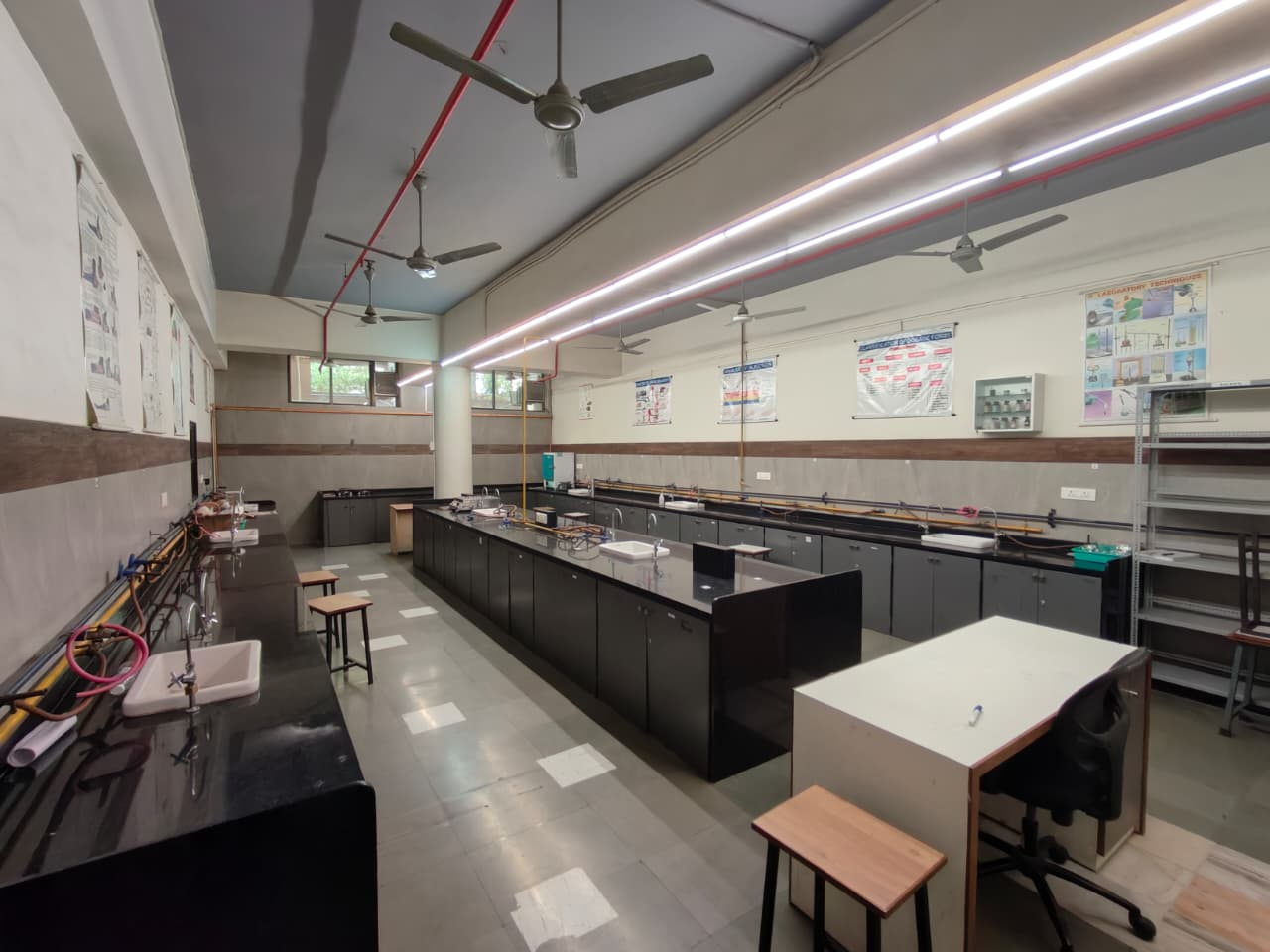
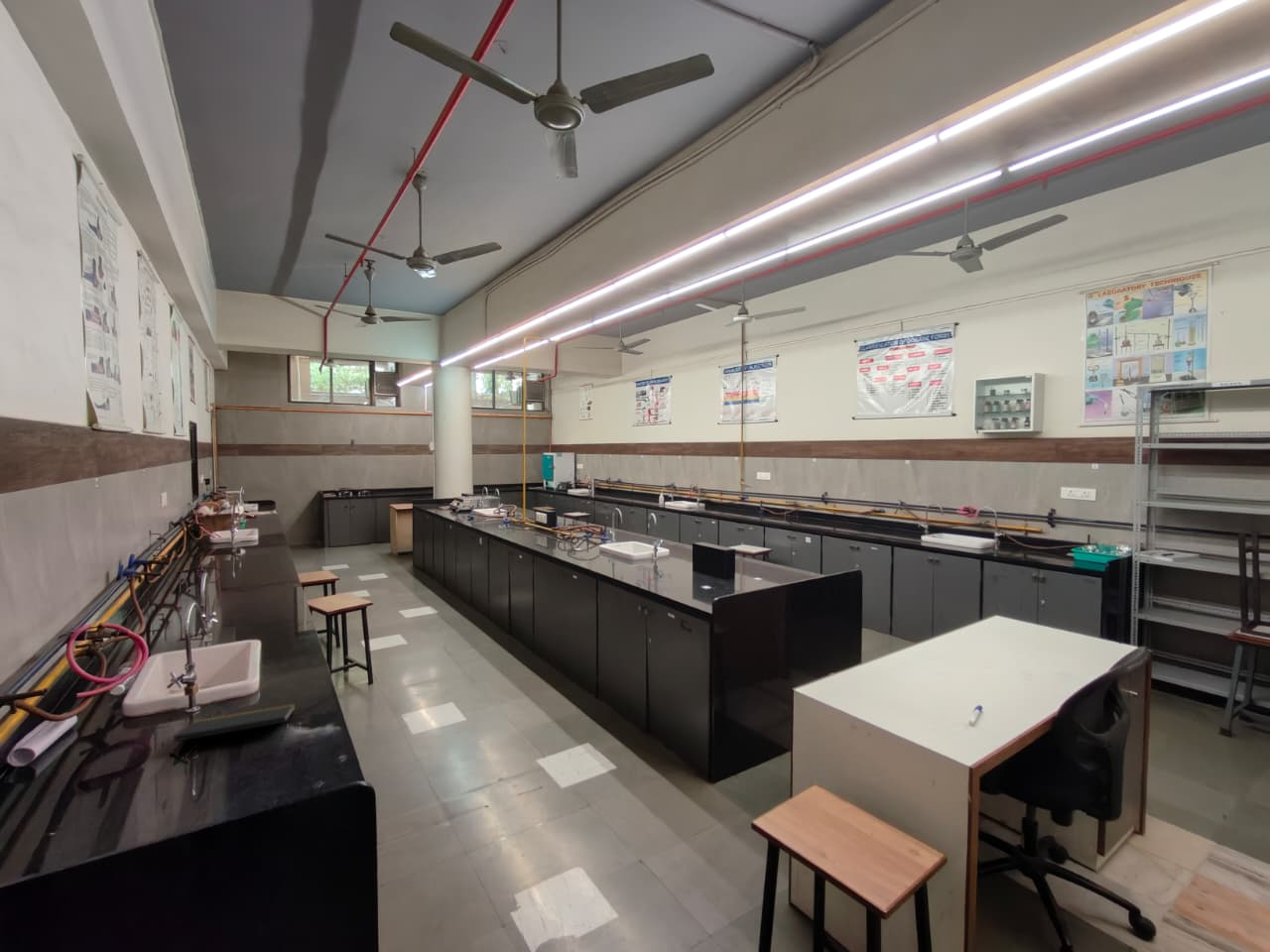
+ notepad (239, 721)
